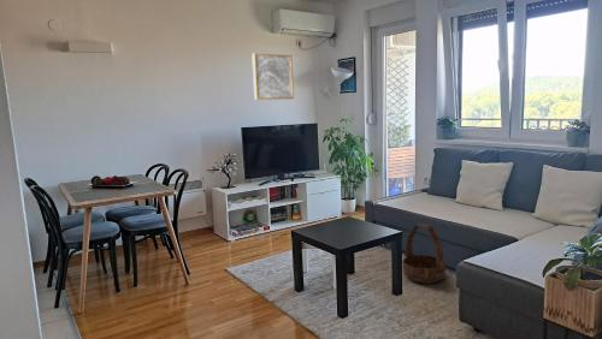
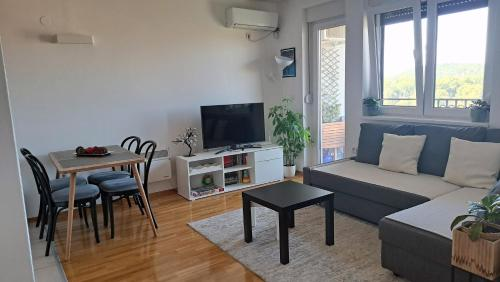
- basket (424, 255)
- wall art (273, 77)
